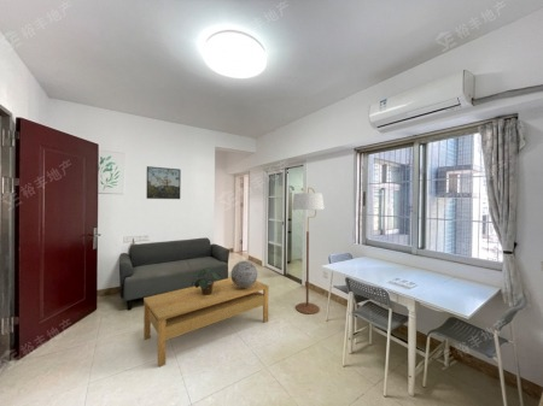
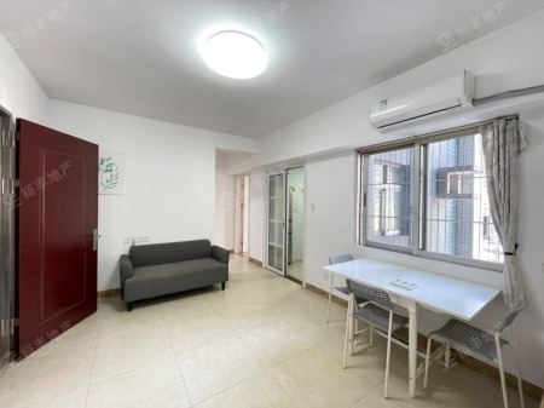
- coffee table (210, 310)
- decorative sphere (244, 273)
- floor lamp (308, 247)
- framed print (164, 183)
- potted plant (206, 280)
